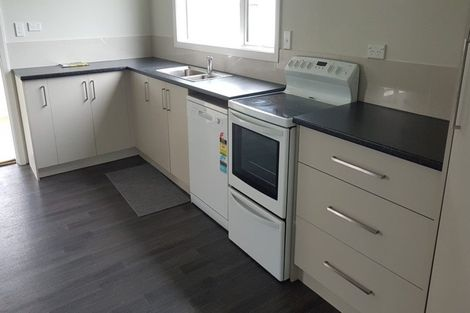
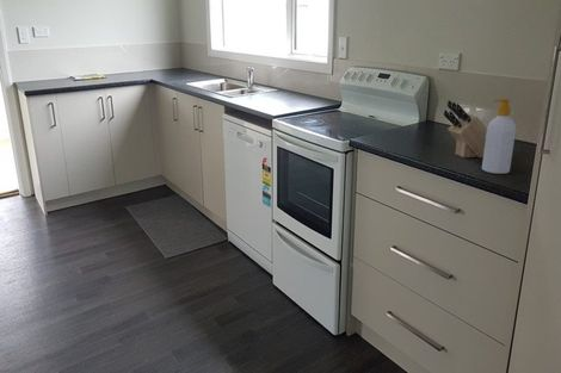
+ knife block (475, 128)
+ soap bottle (499, 135)
